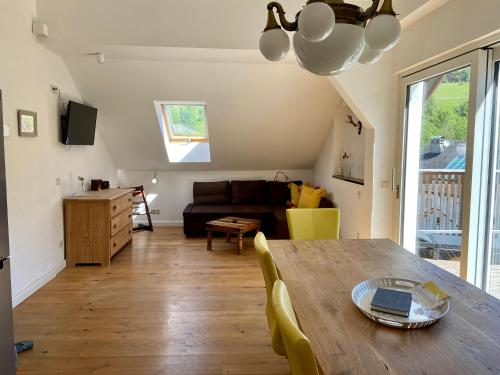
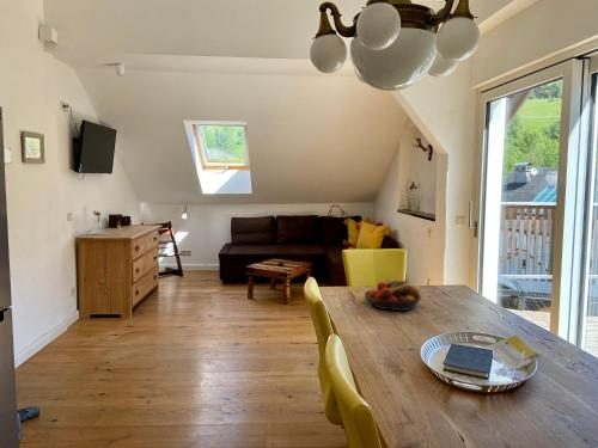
+ fruit bowl (391, 291)
